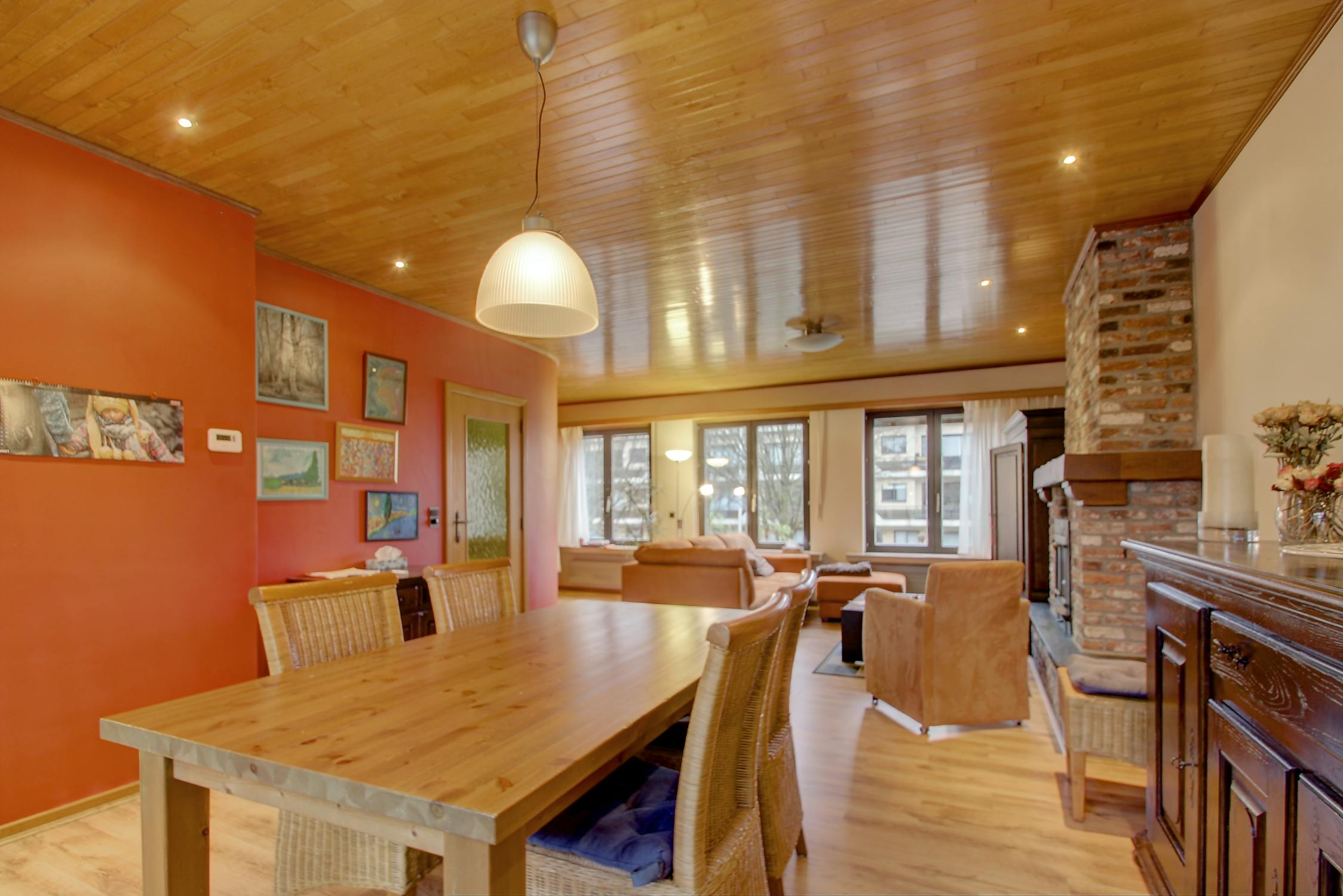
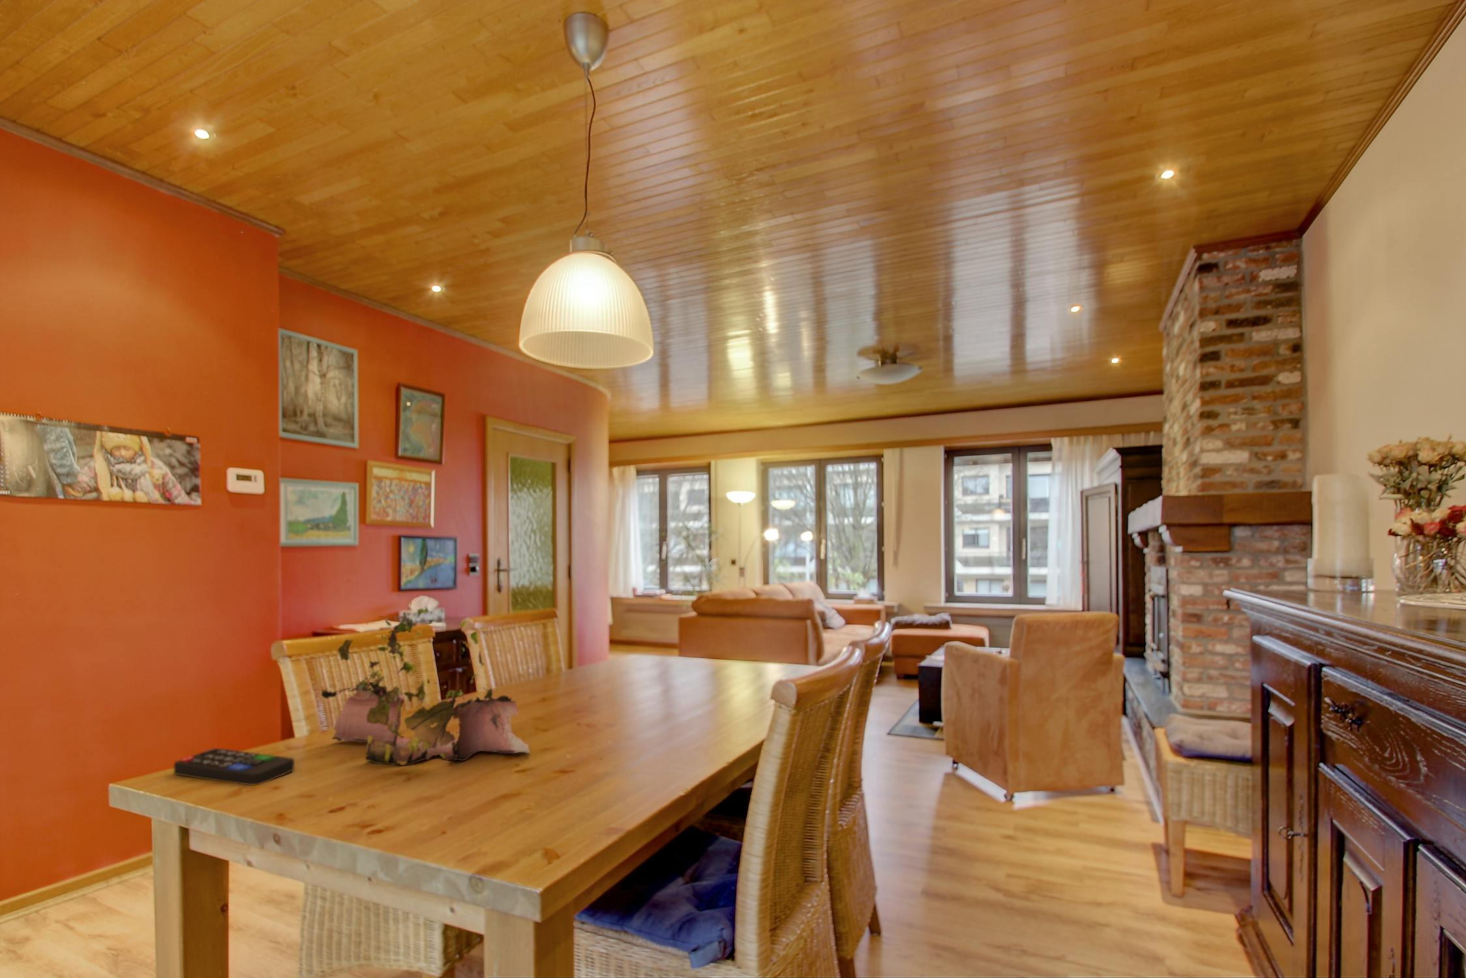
+ plant pot (421, 676)
+ remote control (234, 765)
